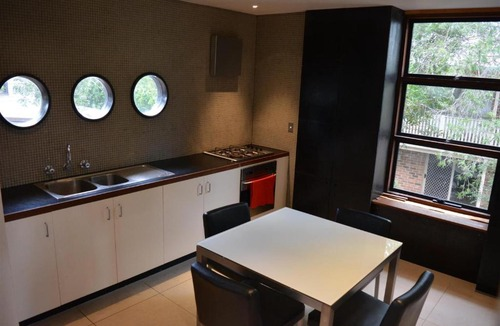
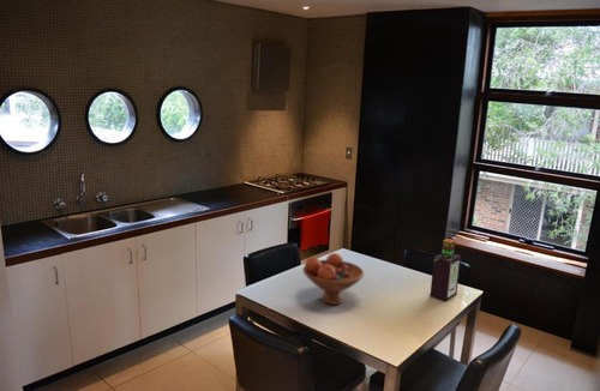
+ fruit bowl (332, 278)
+ bottle (445, 267)
